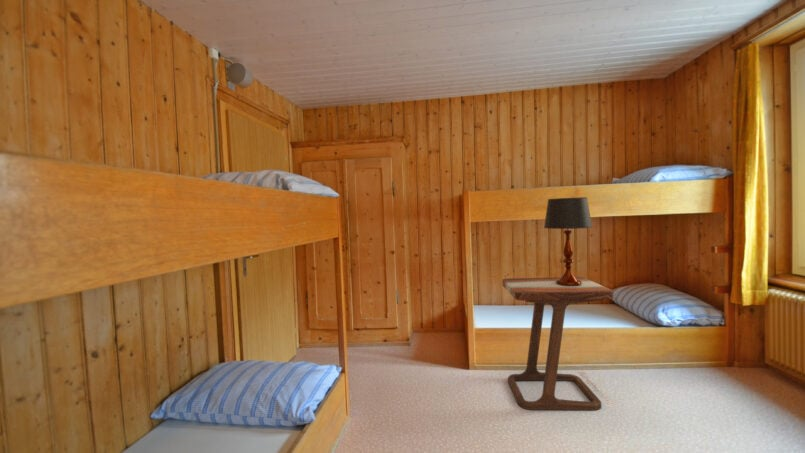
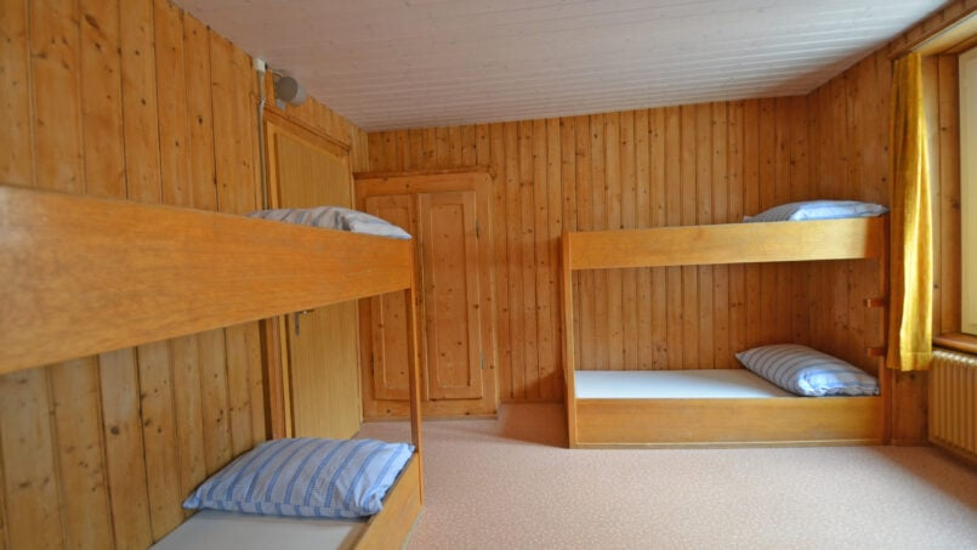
- table lamp (567, 240)
- side table (556, 338)
